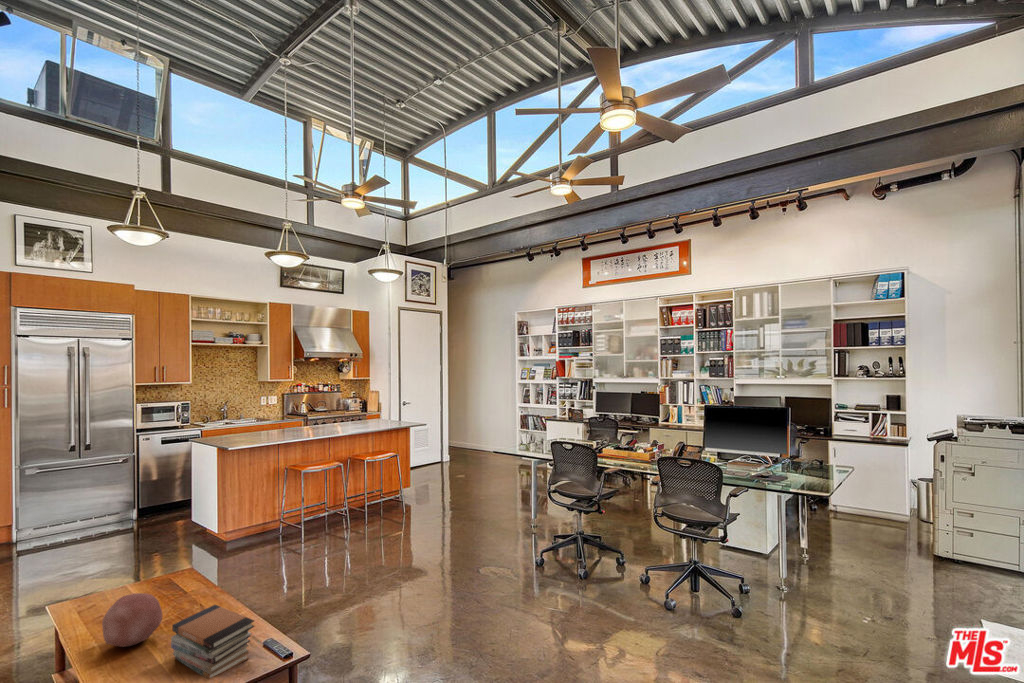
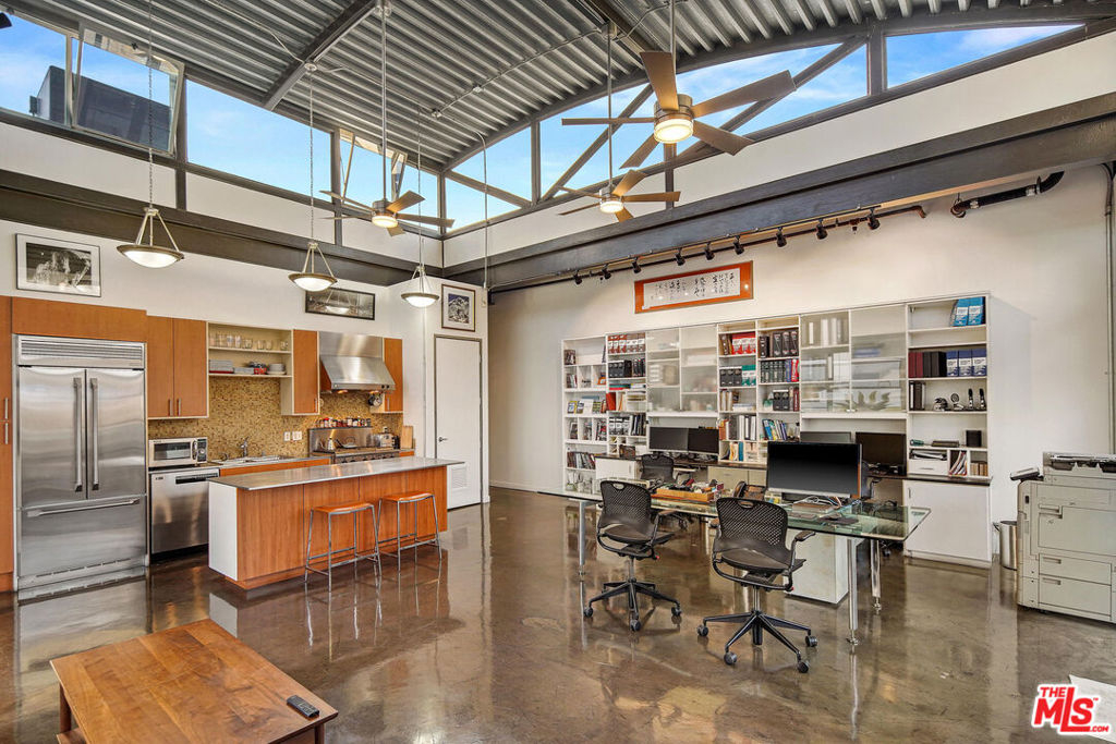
- decorative ball (132, 619)
- book stack (212, 640)
